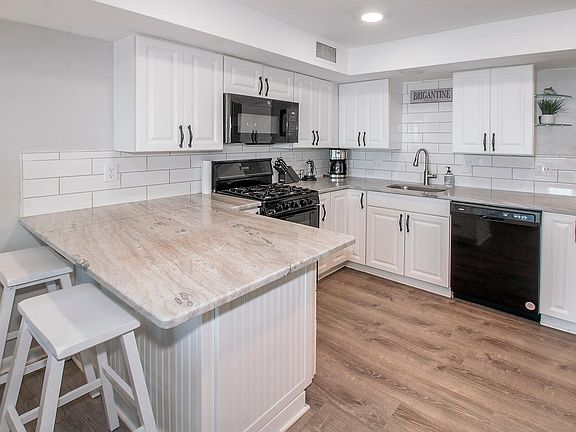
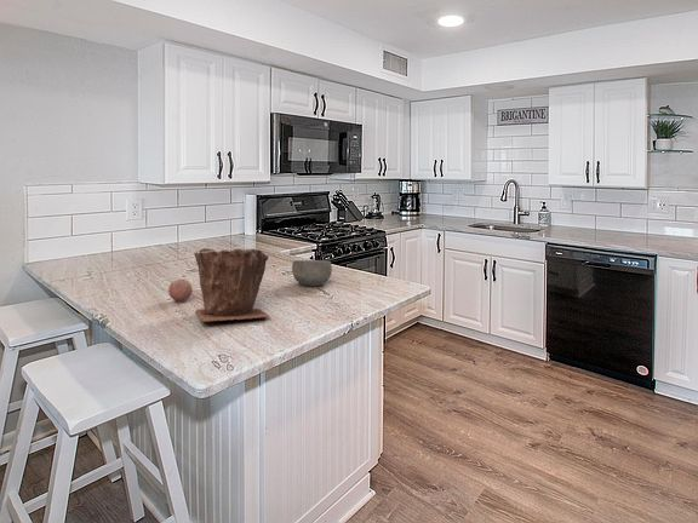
+ plant pot (231, 281)
+ bowl (311, 272)
+ fruit (181, 291)
